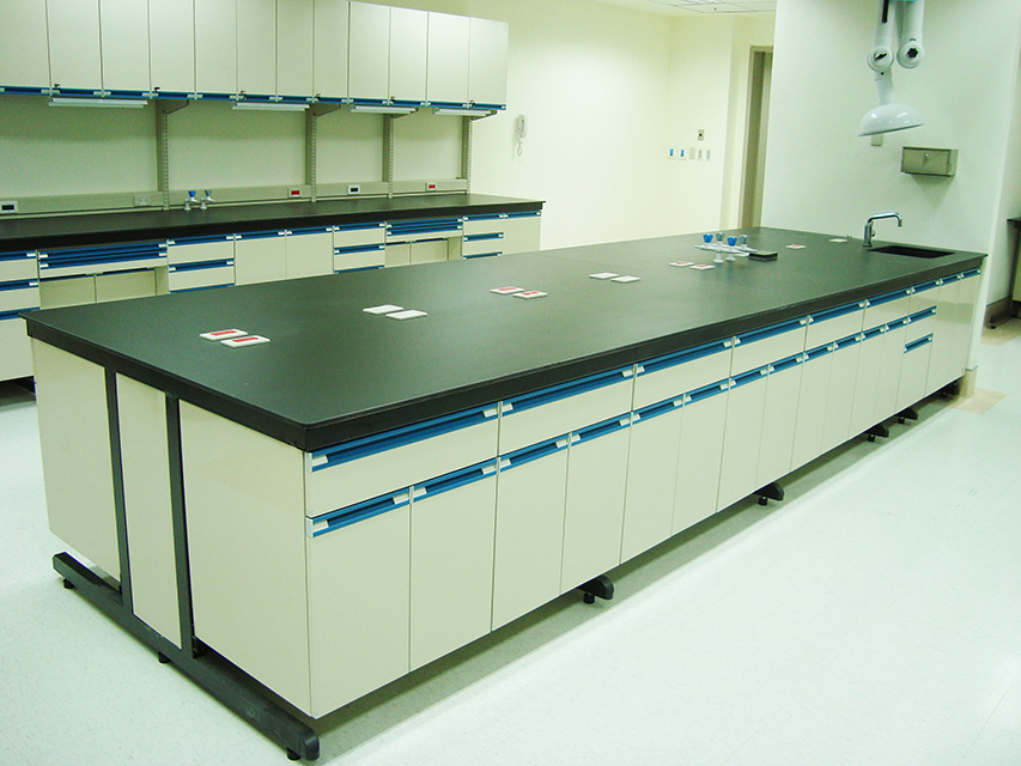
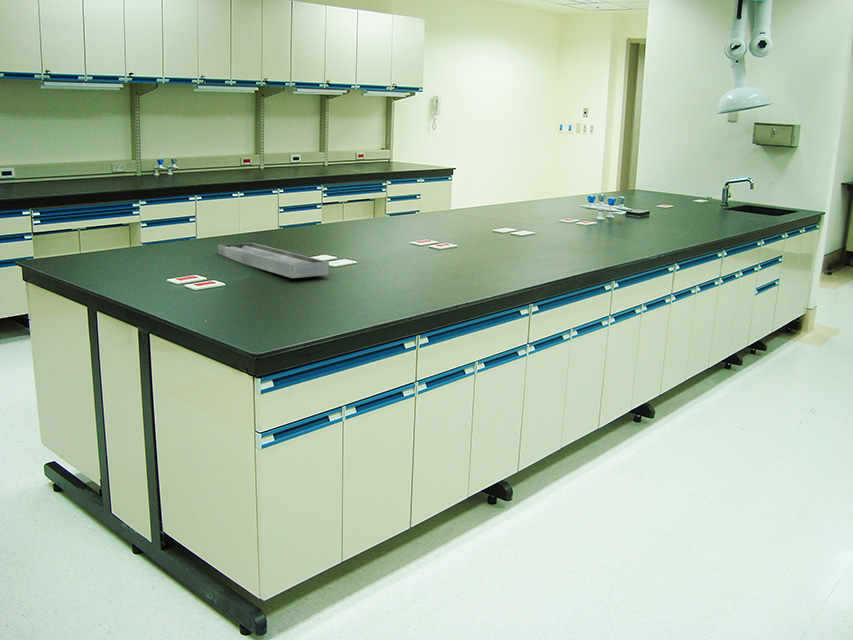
+ tray (270, 259)
